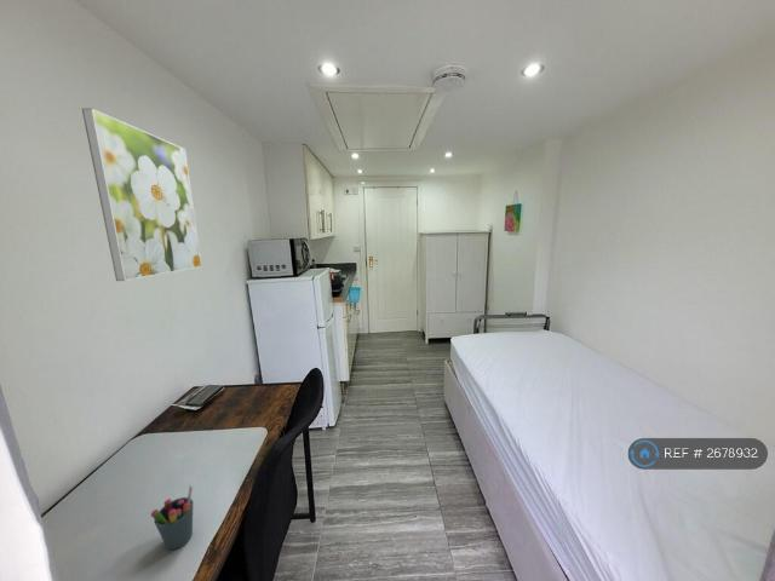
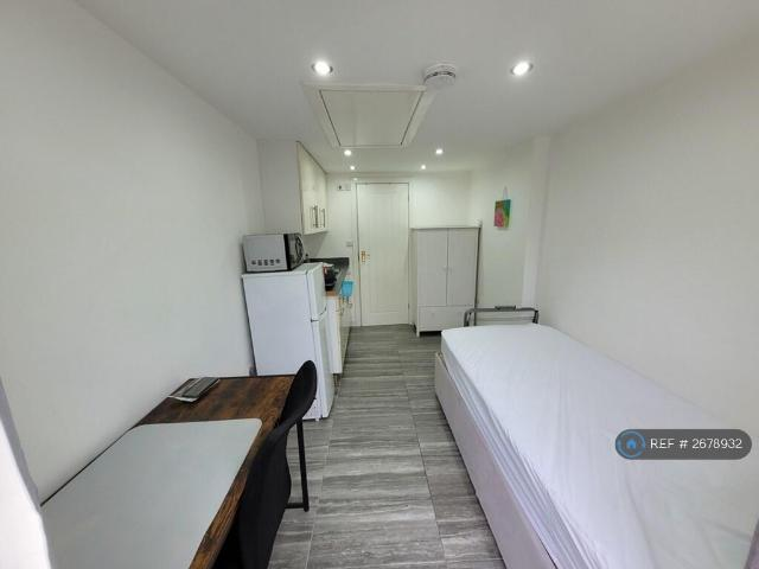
- pen holder (174, 517)
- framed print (155, 205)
